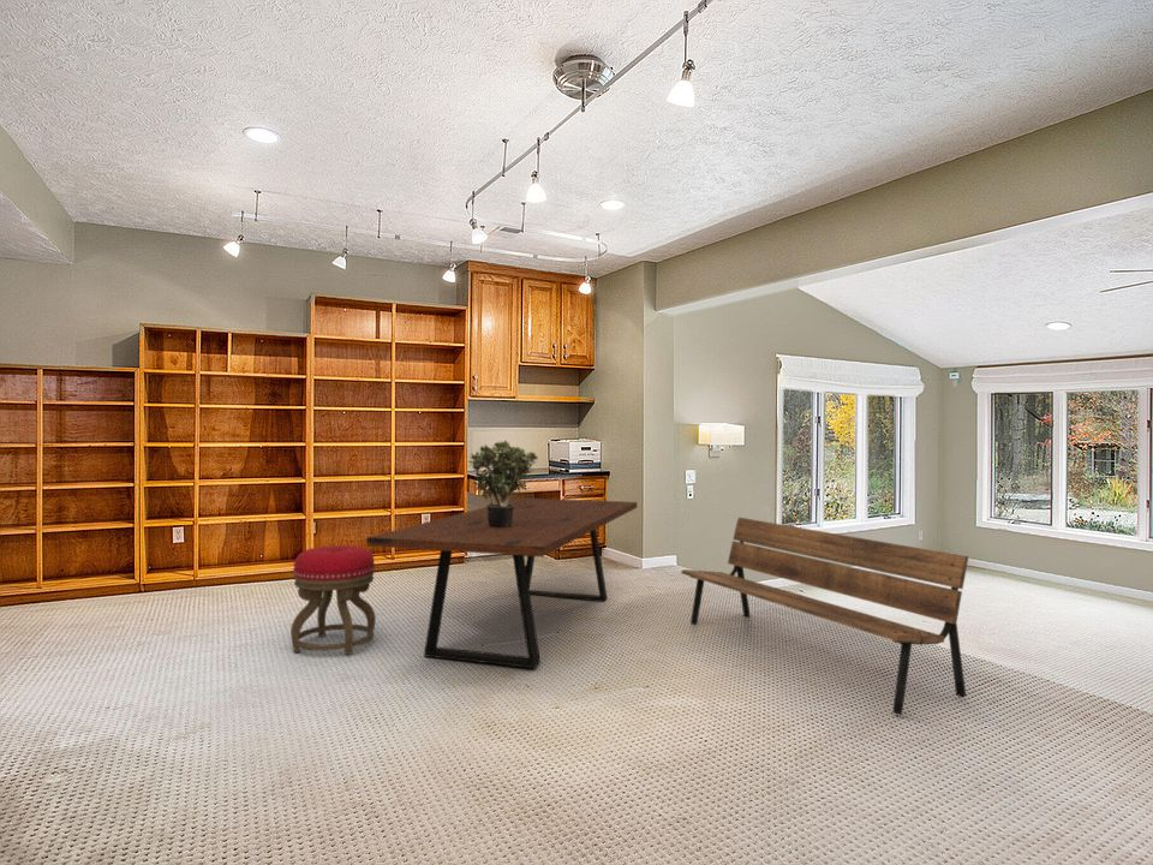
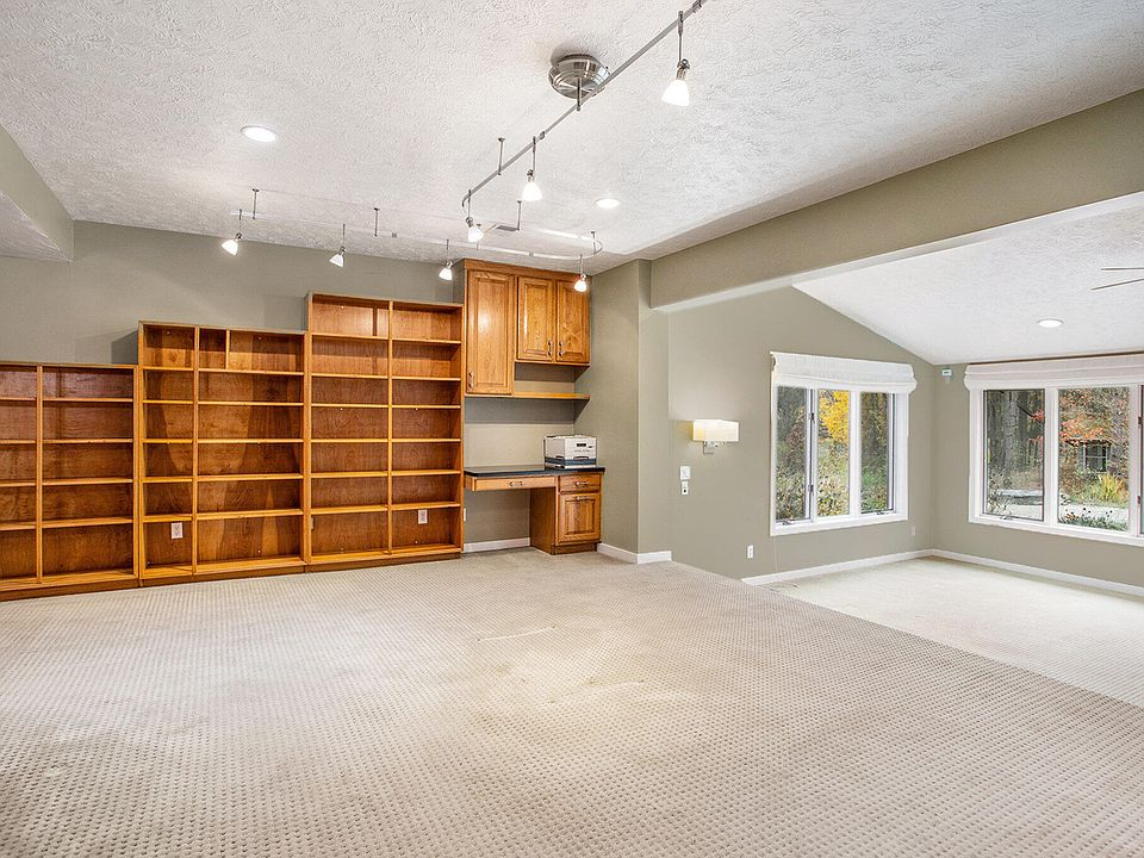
- bench (803, 596)
- stool (336, 597)
- dining table (528, 569)
- potted plant (506, 483)
